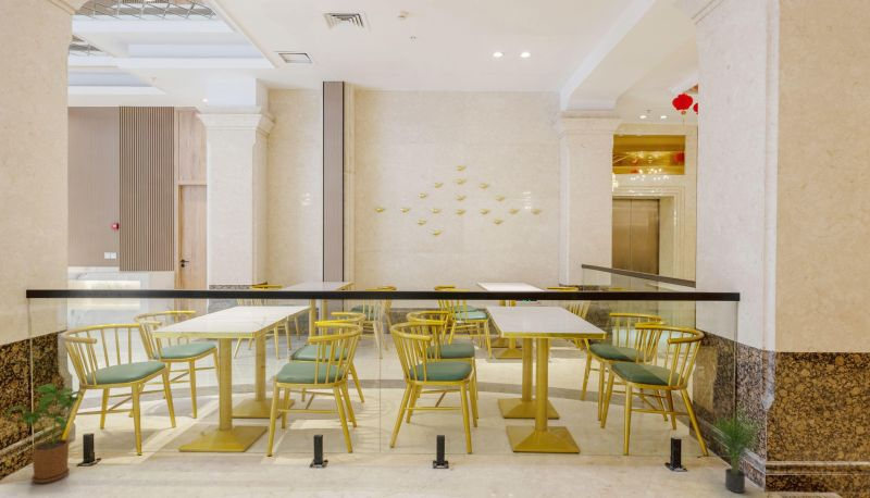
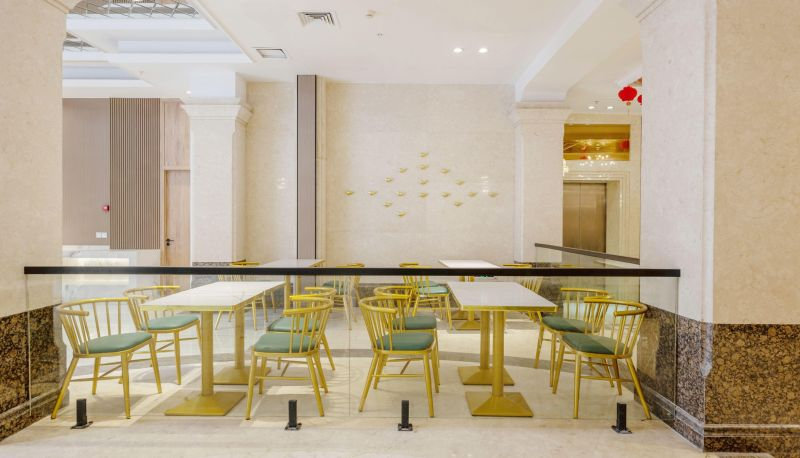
- potted plant (732, 445)
- house plant (45, 432)
